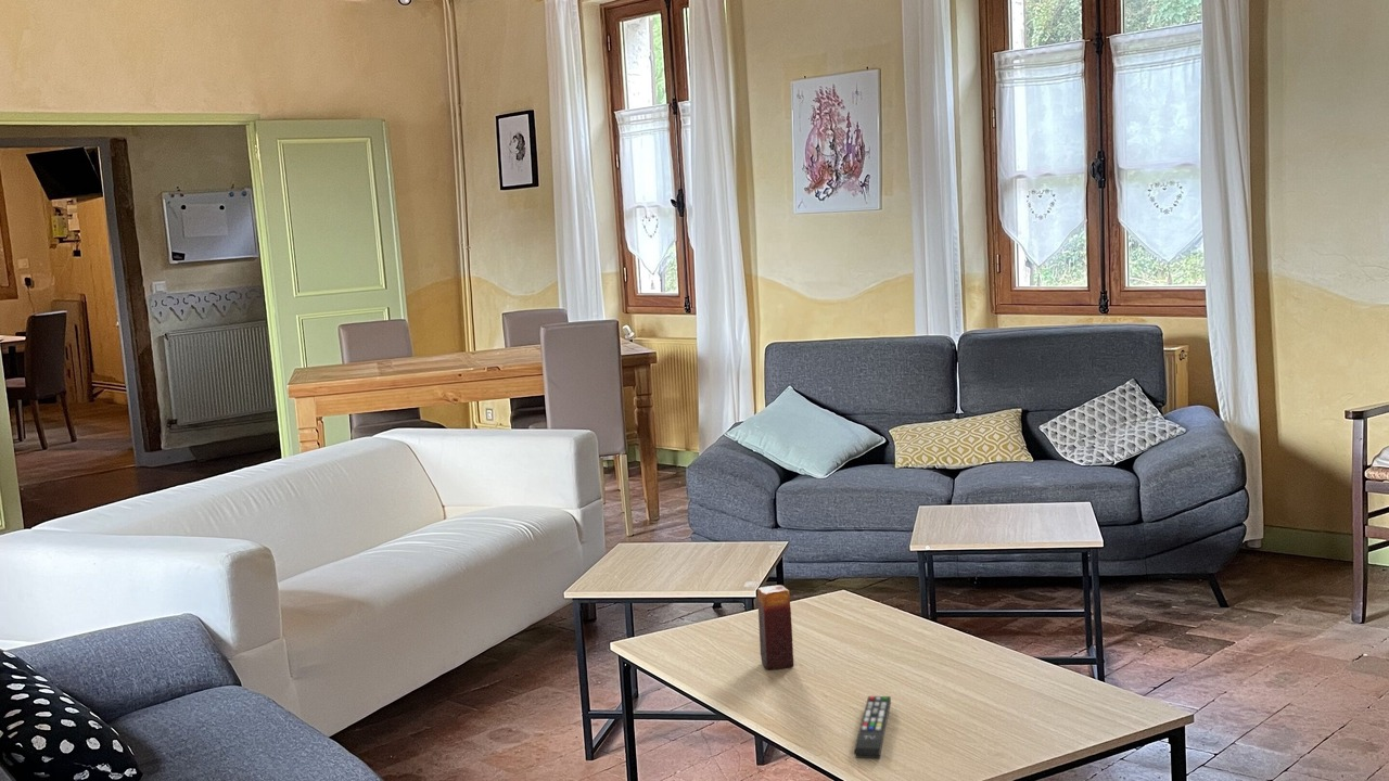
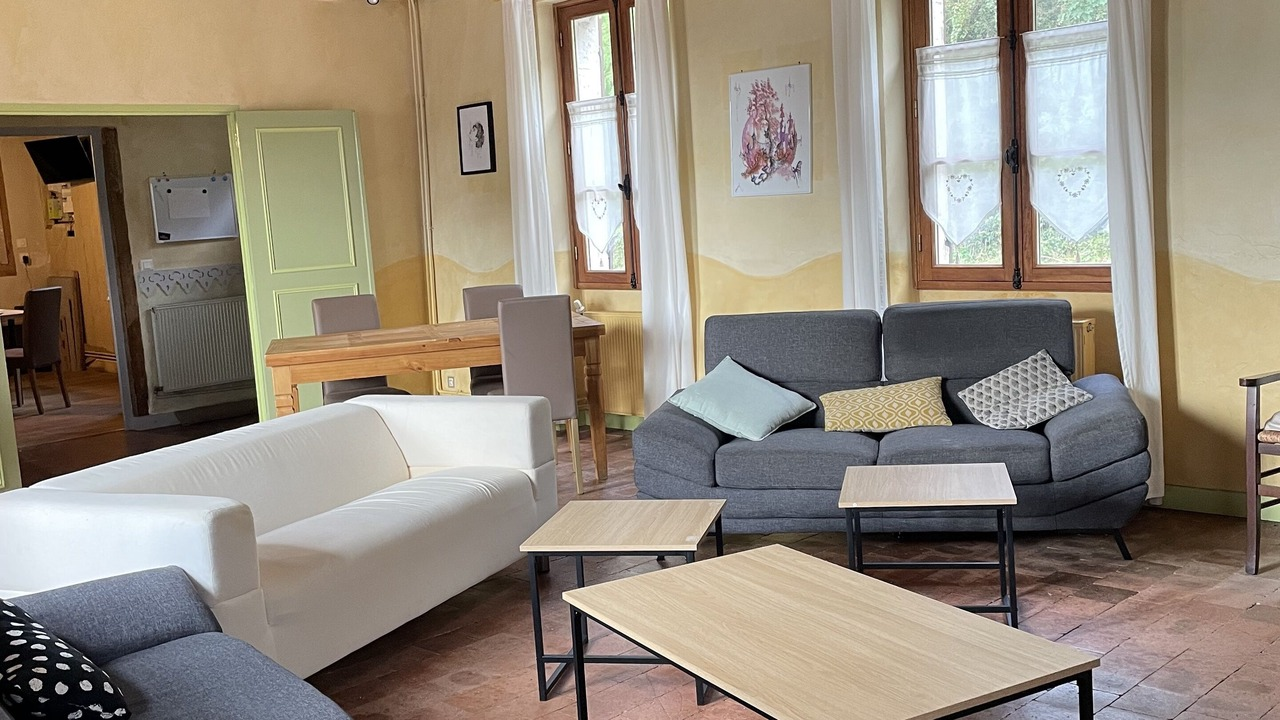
- remote control (874, 725)
- candle (775, 626)
